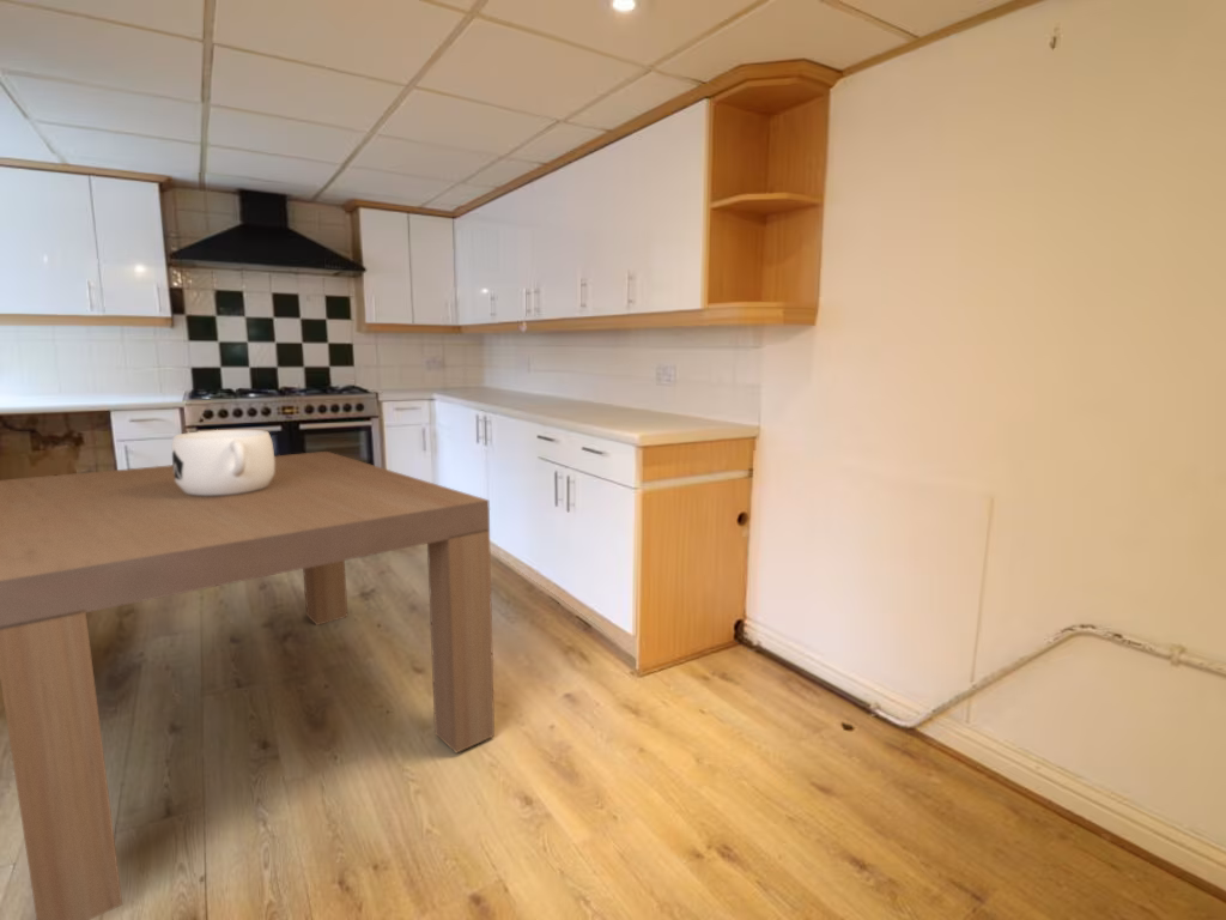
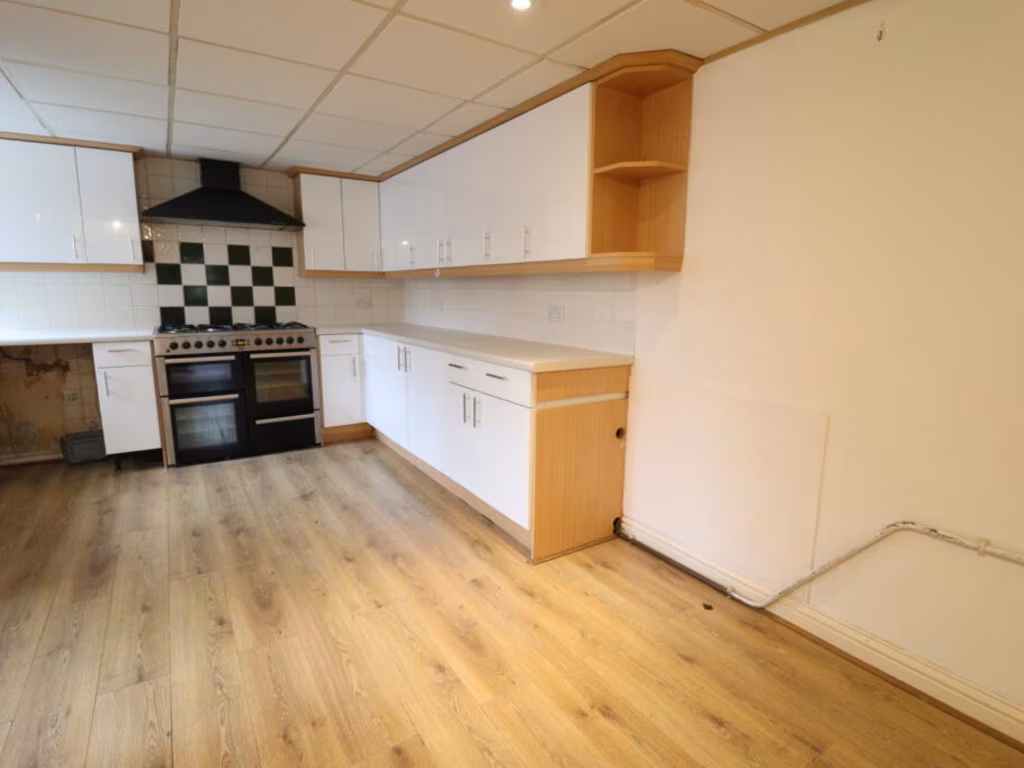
- dining table (235, 577)
